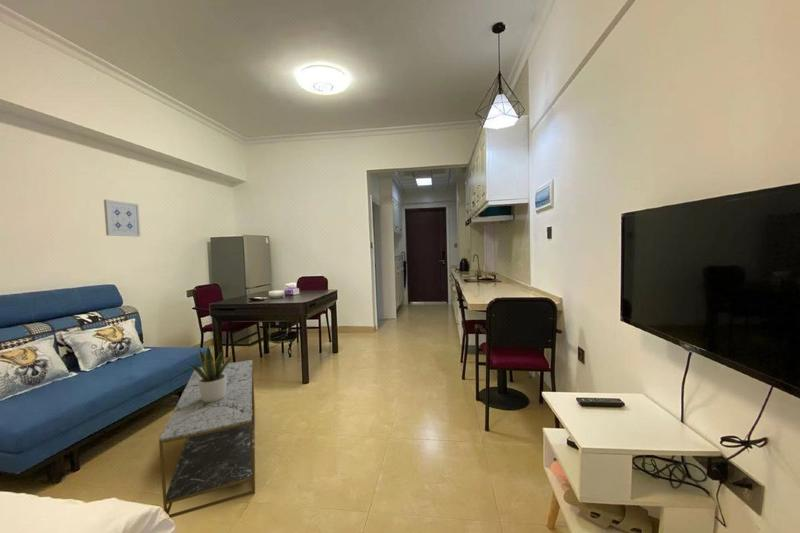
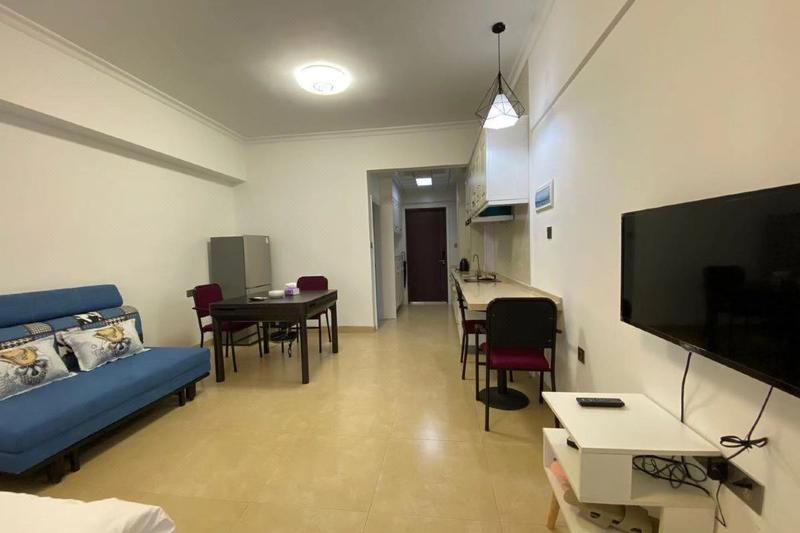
- wall art (123, 219)
- potted plant (213, 370)
- coffee table (219, 419)
